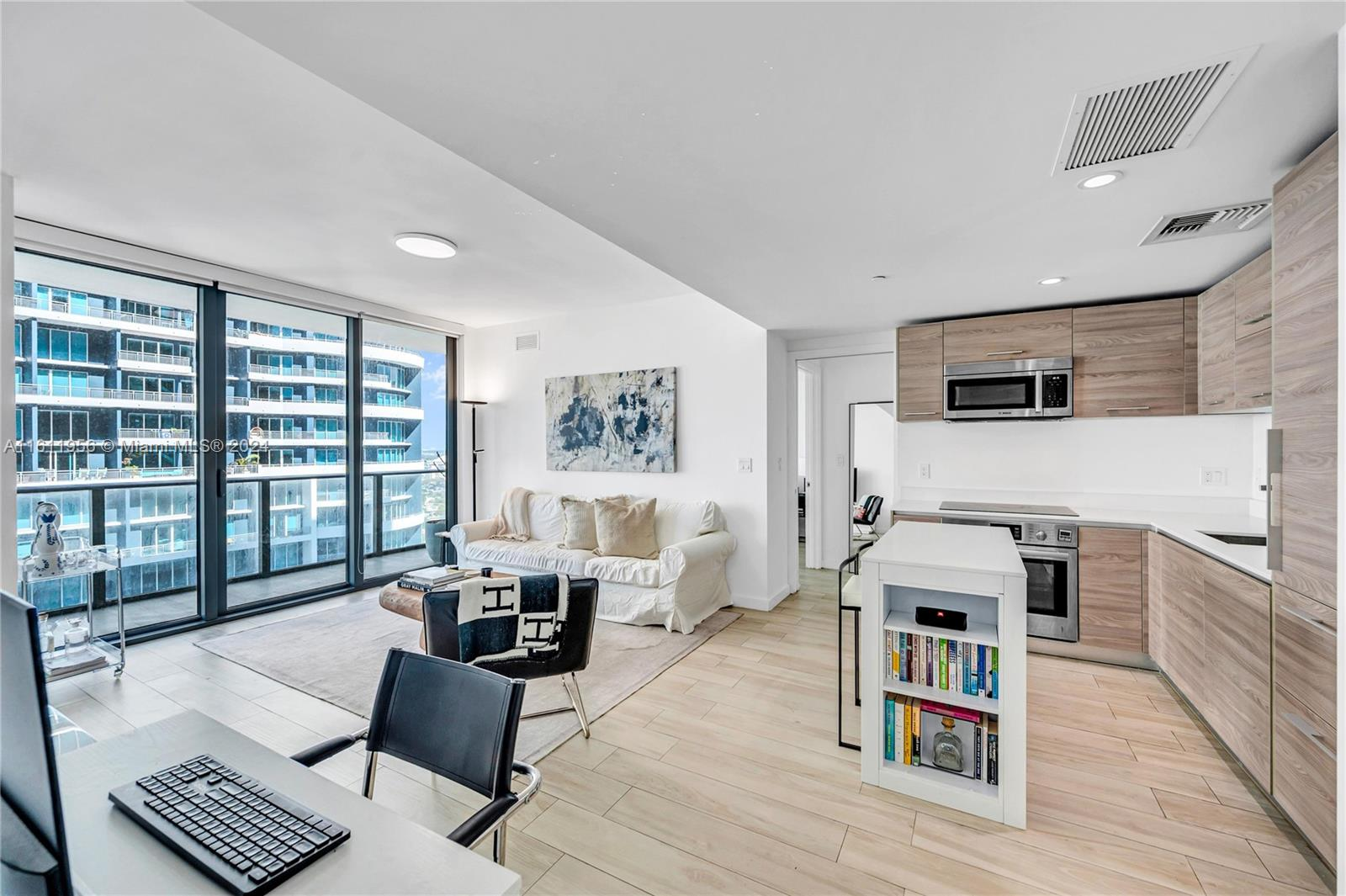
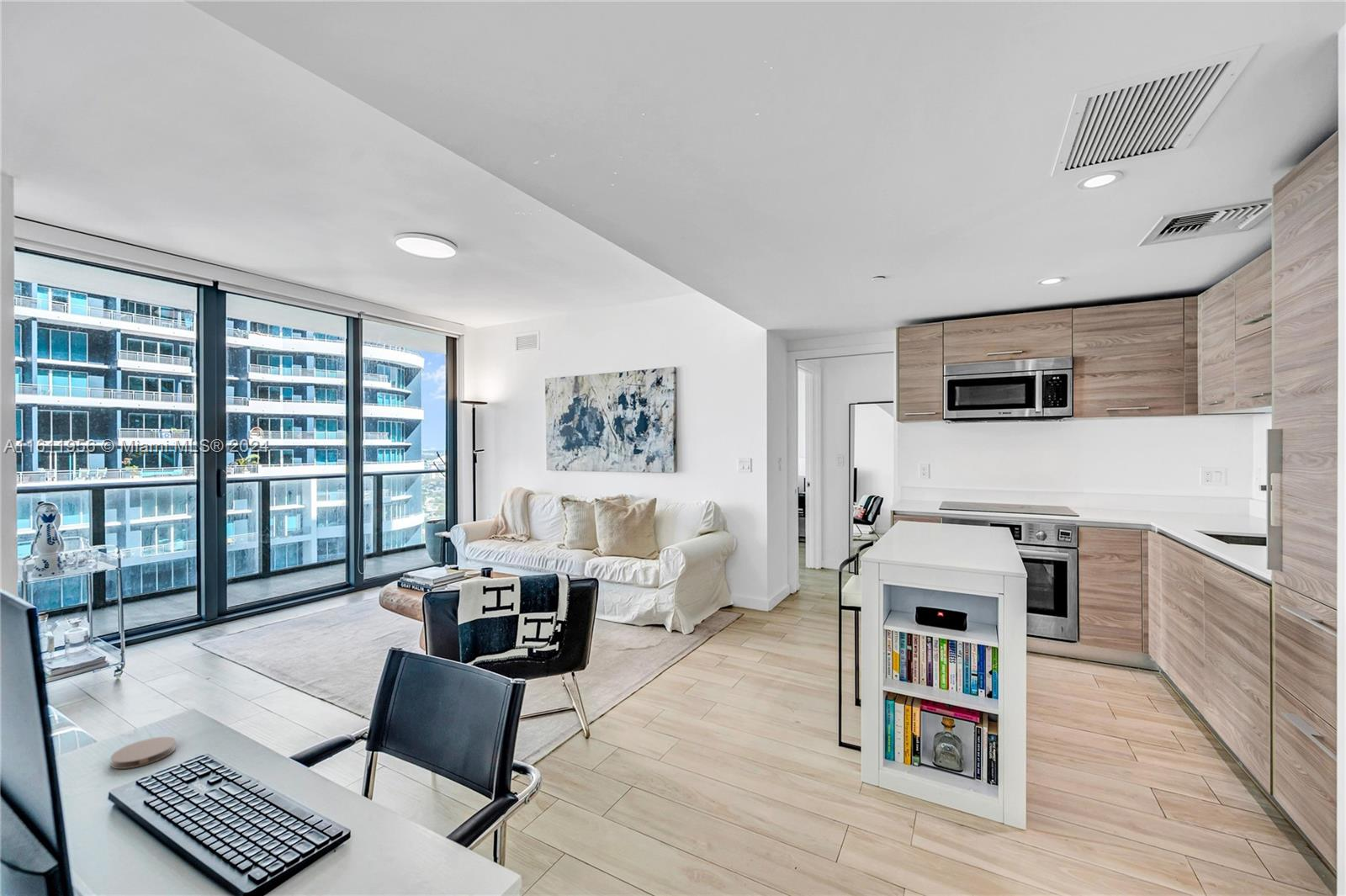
+ coaster (144, 752)
